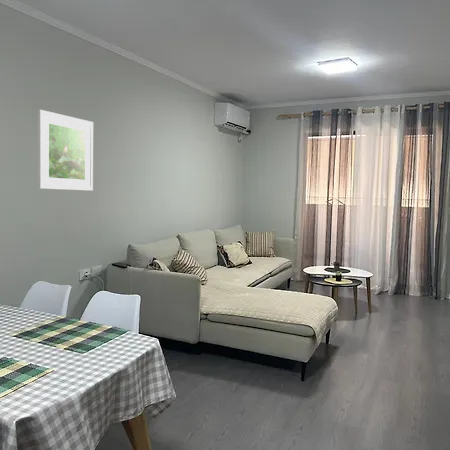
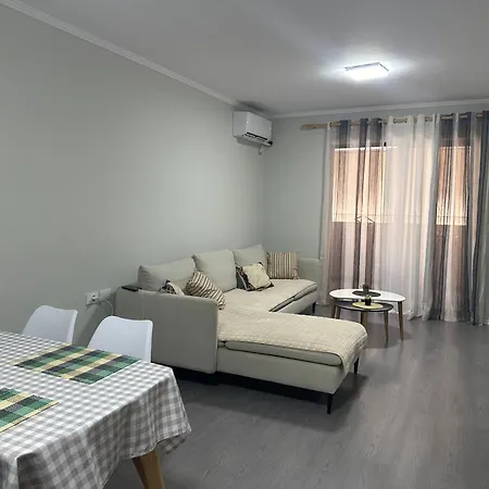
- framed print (67, 153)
